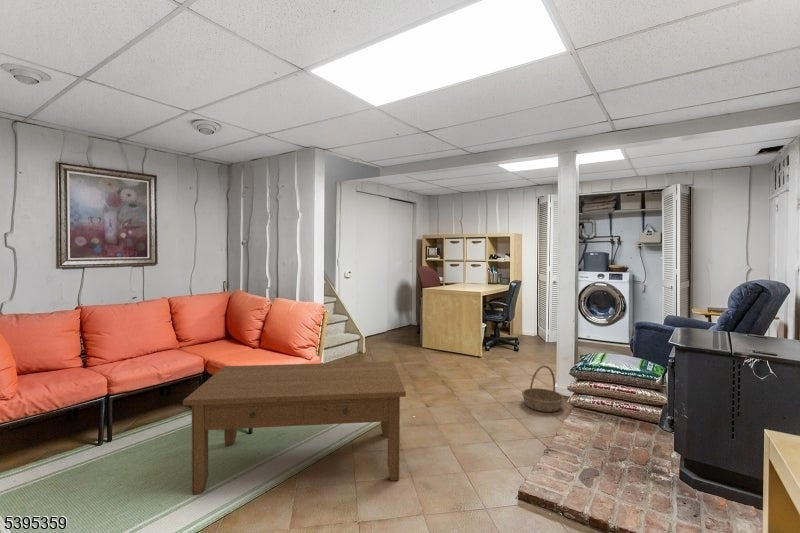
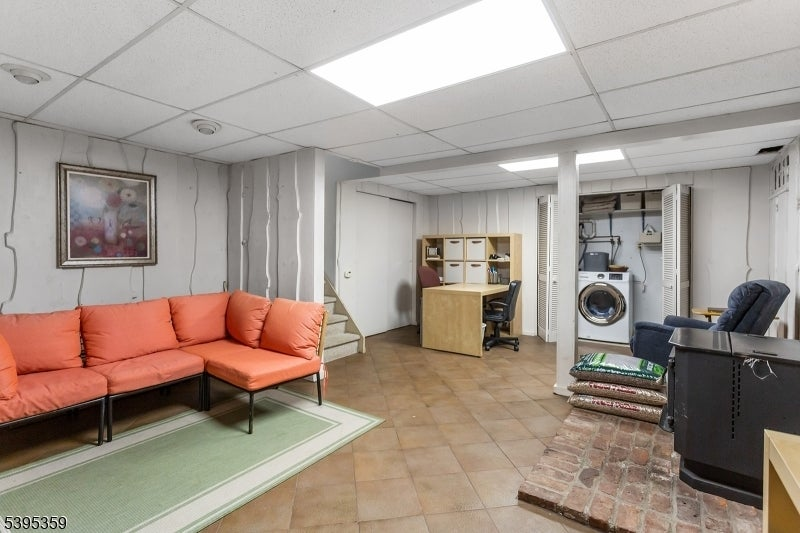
- basket (540, 388)
- coffee table (305, 418)
